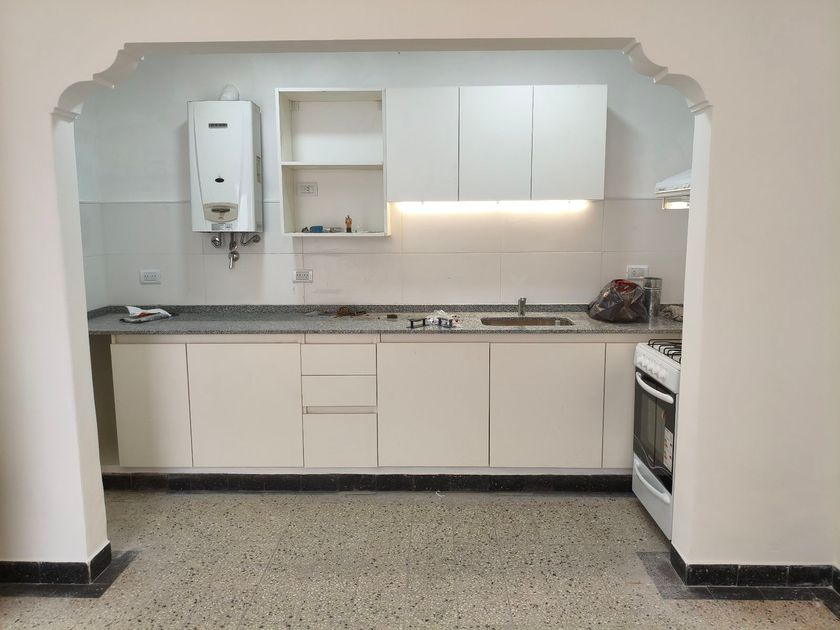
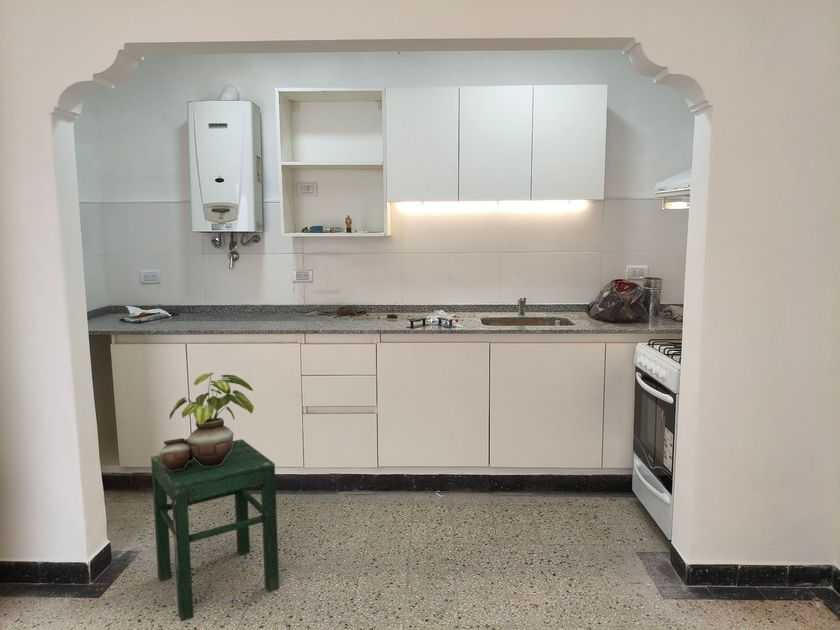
+ potted plant (206, 417)
+ stool (217, 527)
